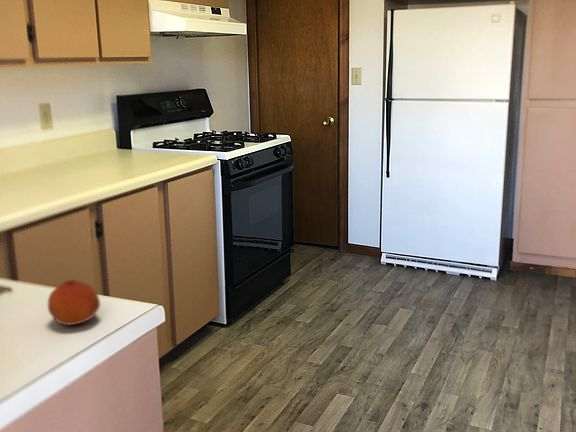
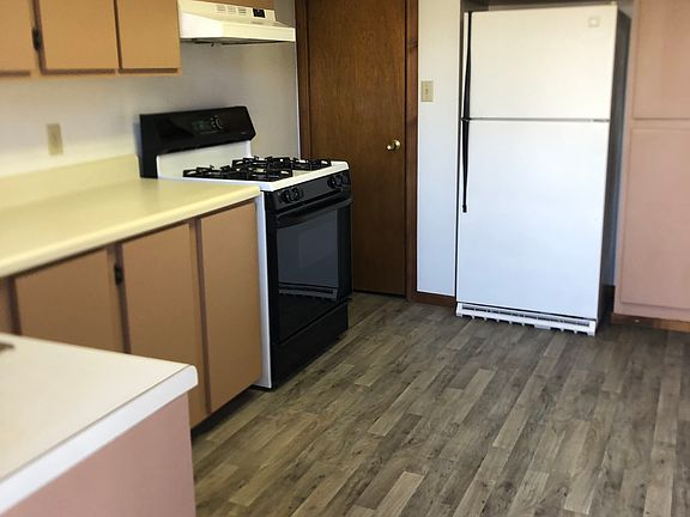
- fruit (74, 301)
